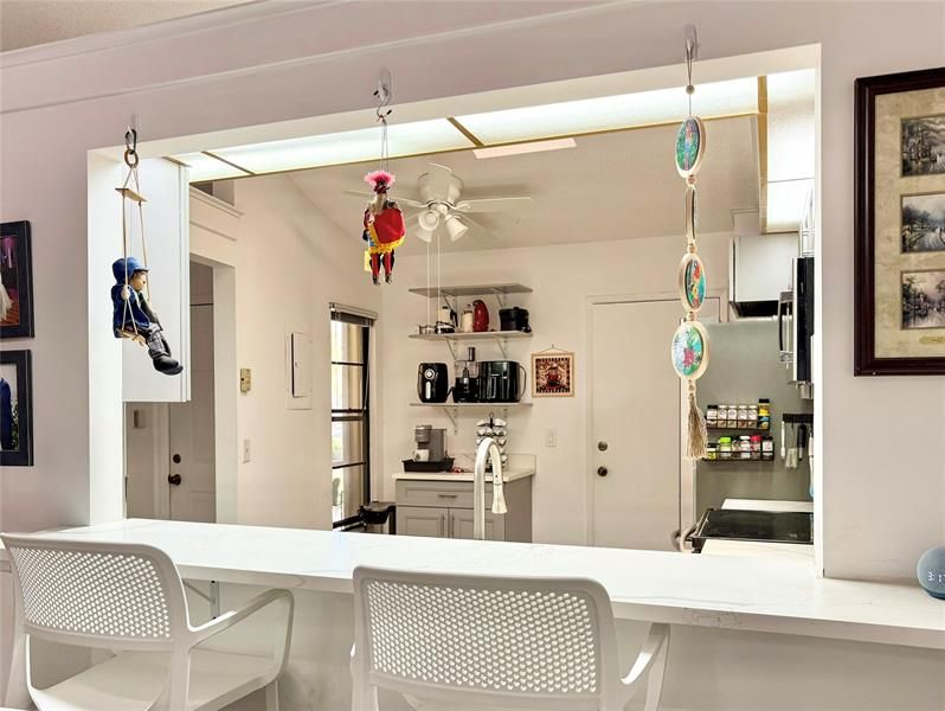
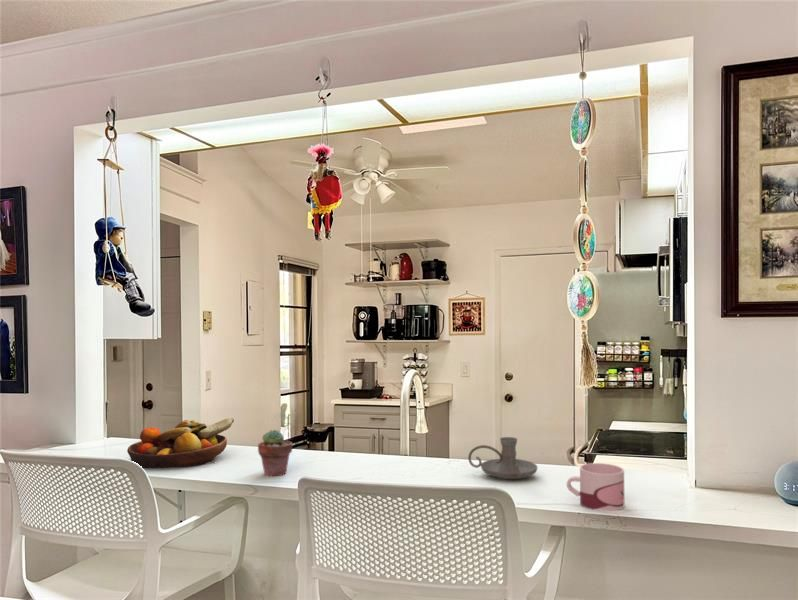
+ candle holder (502, 456)
+ mug (595, 485)
+ potted succulent (275, 452)
+ fruit bowl (179, 439)
